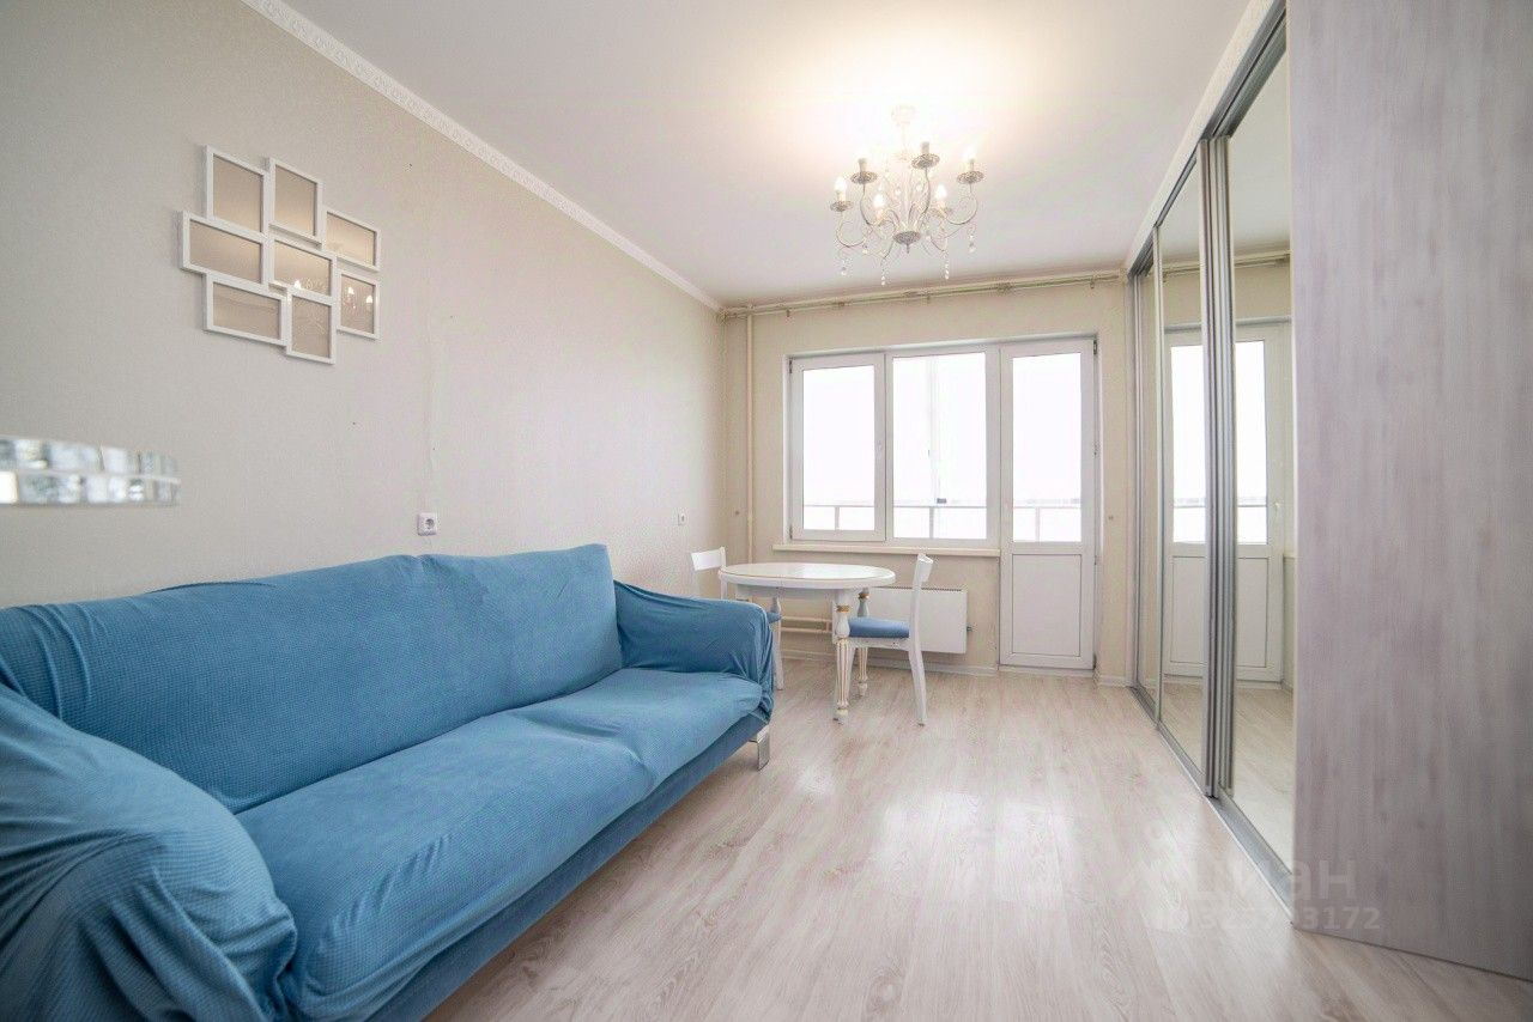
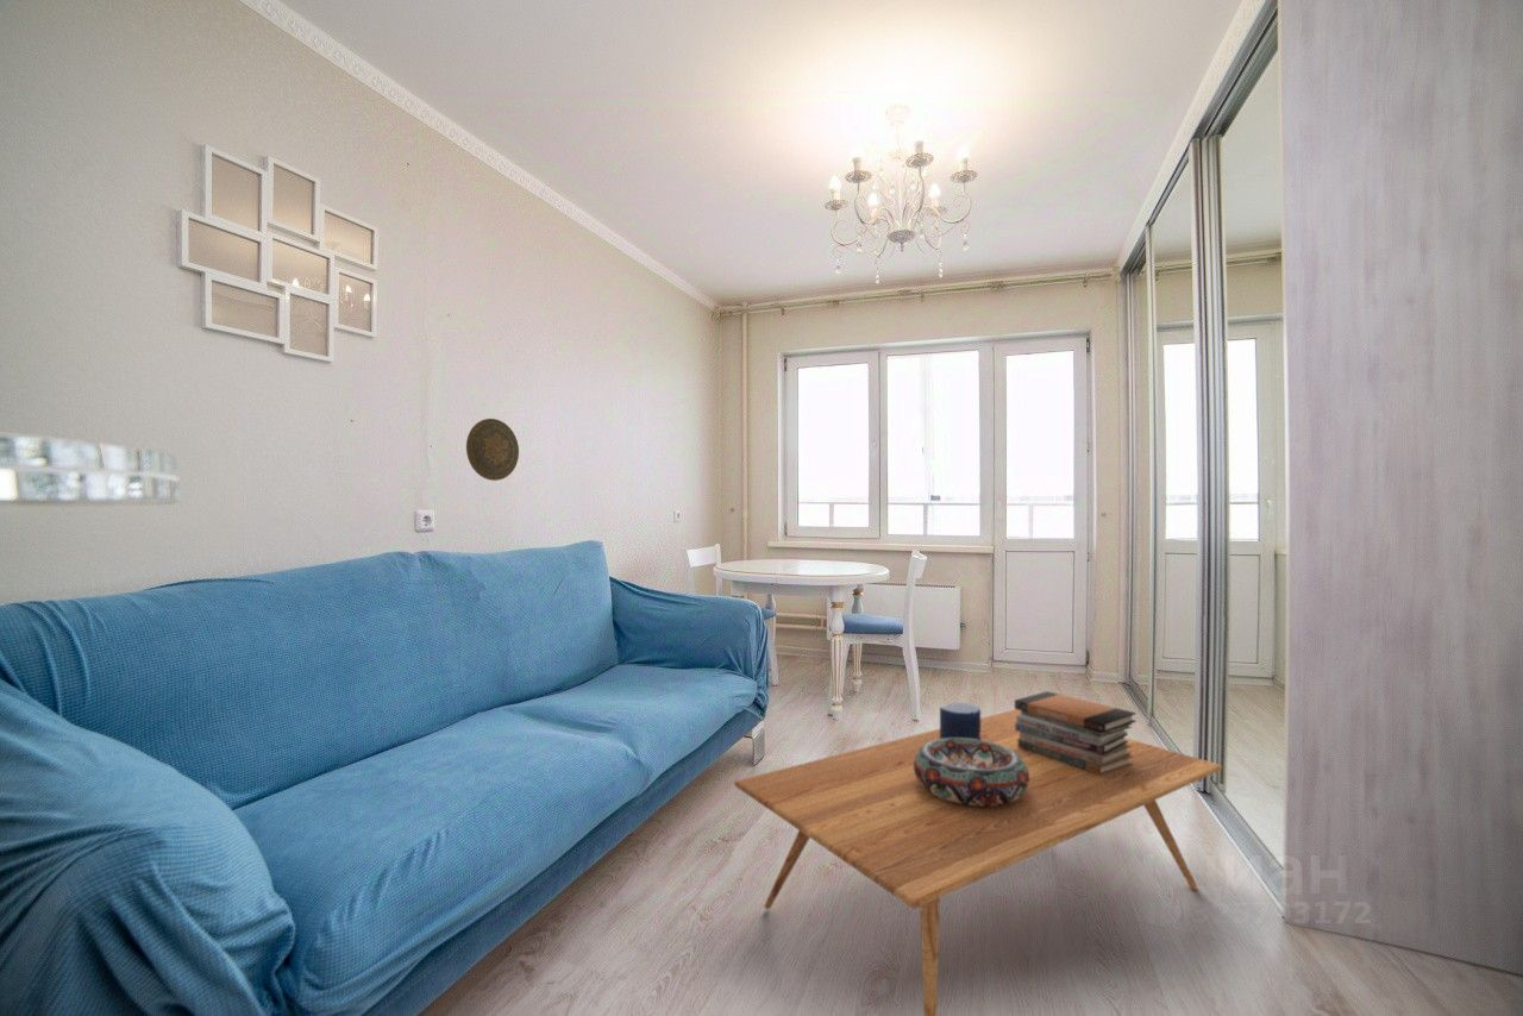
+ book stack (1072, 729)
+ decorative bowl (970, 770)
+ decorative plate (495, 449)
+ coffee table (985, 835)
+ candle (959, 726)
